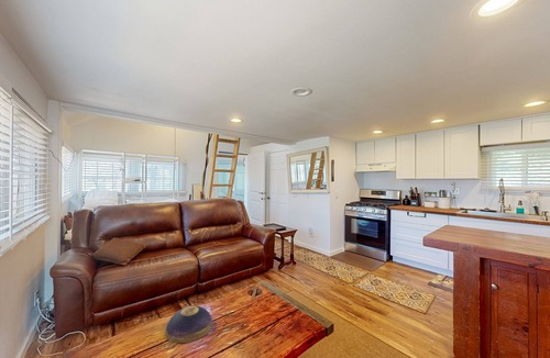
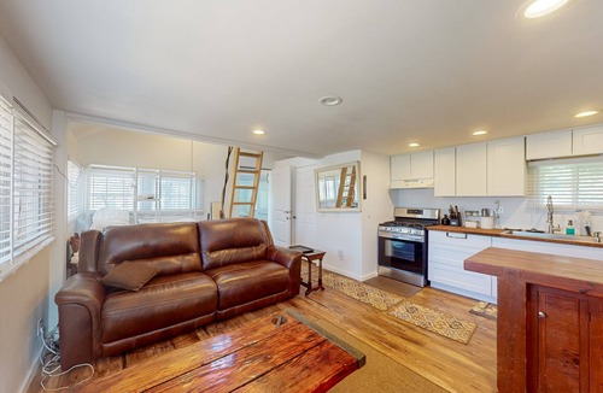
- decorative bowl (189, 317)
